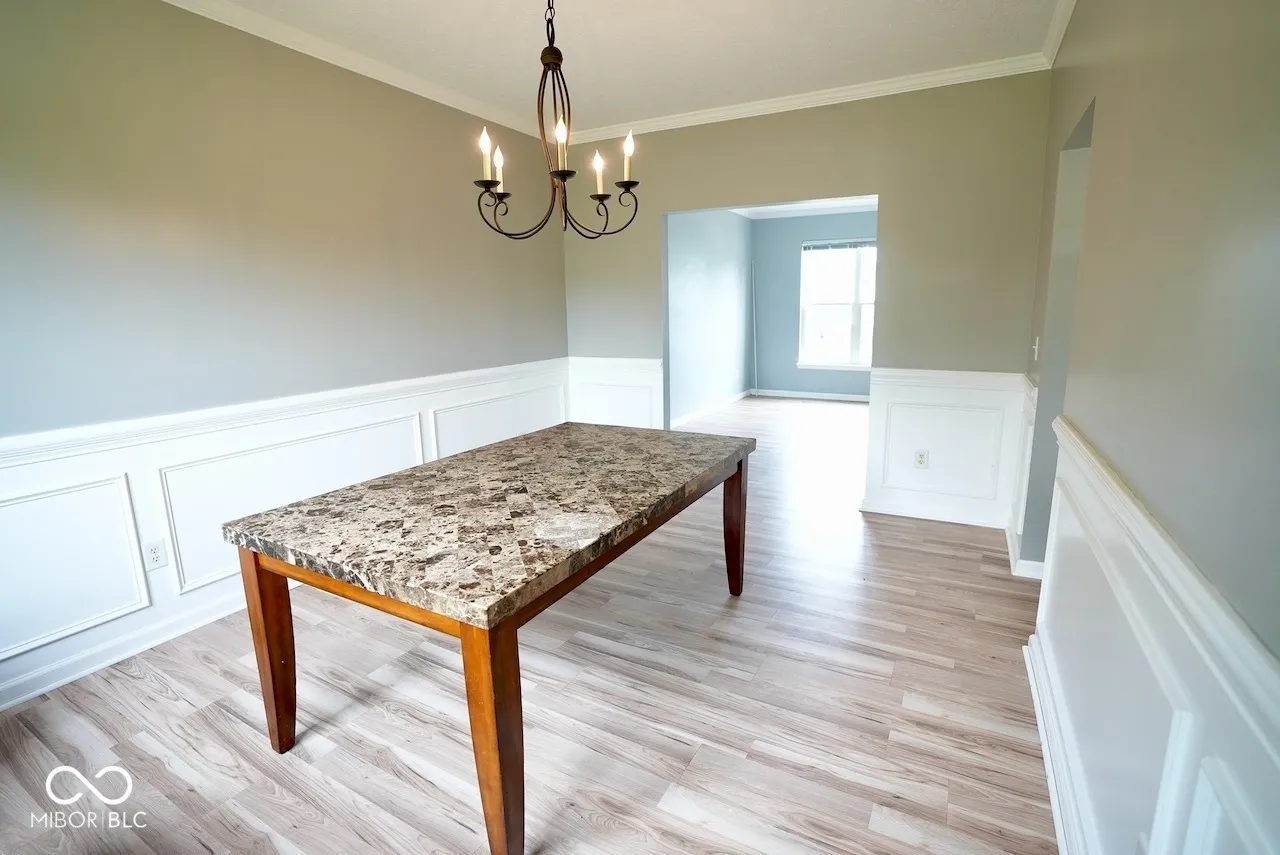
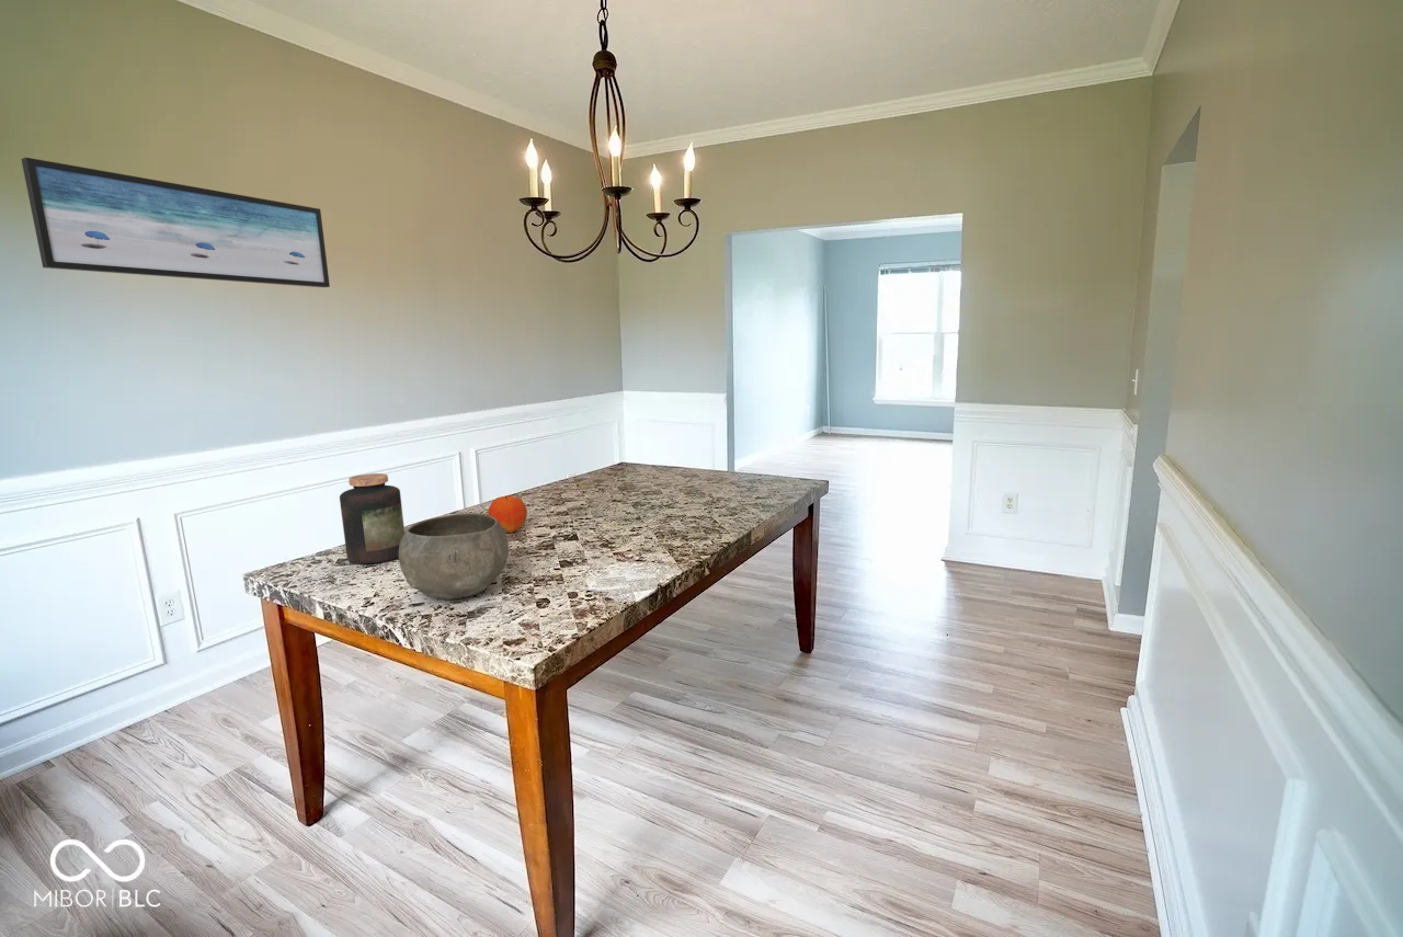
+ fruit (507, 513)
+ wall art (202, 233)
+ jar (373, 516)
+ bowl (456, 557)
